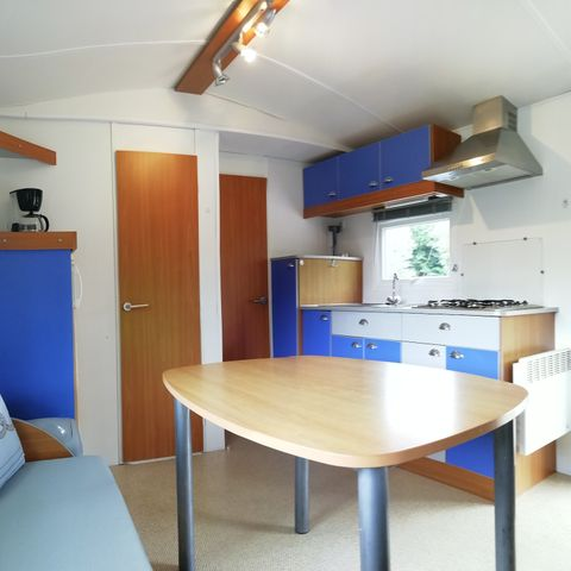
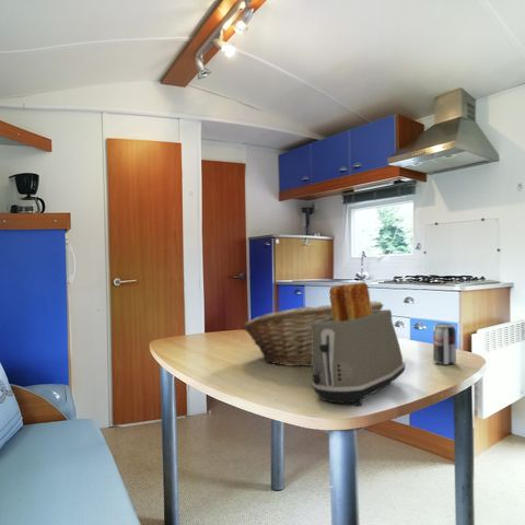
+ beverage can (444, 343)
+ fruit basket (311, 327)
+ toaster (359, 336)
